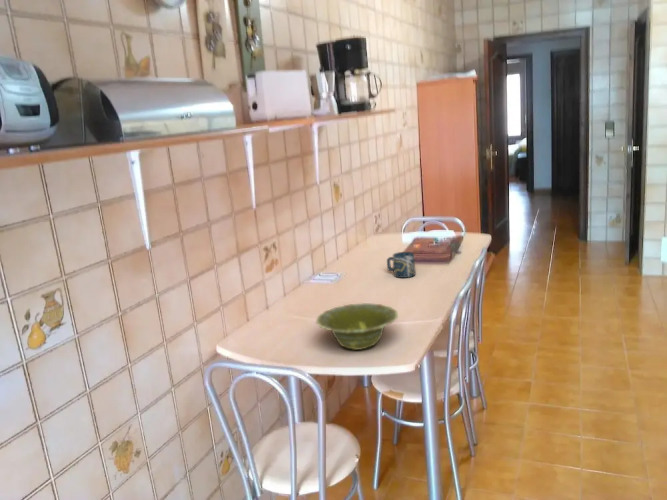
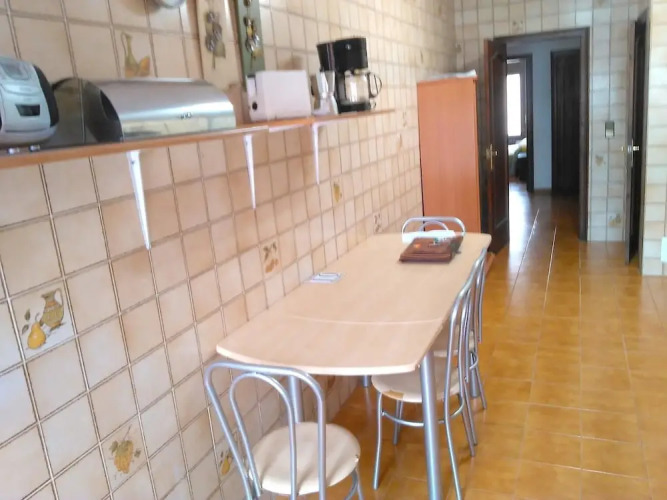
- dish (358, 330)
- cup (400, 264)
